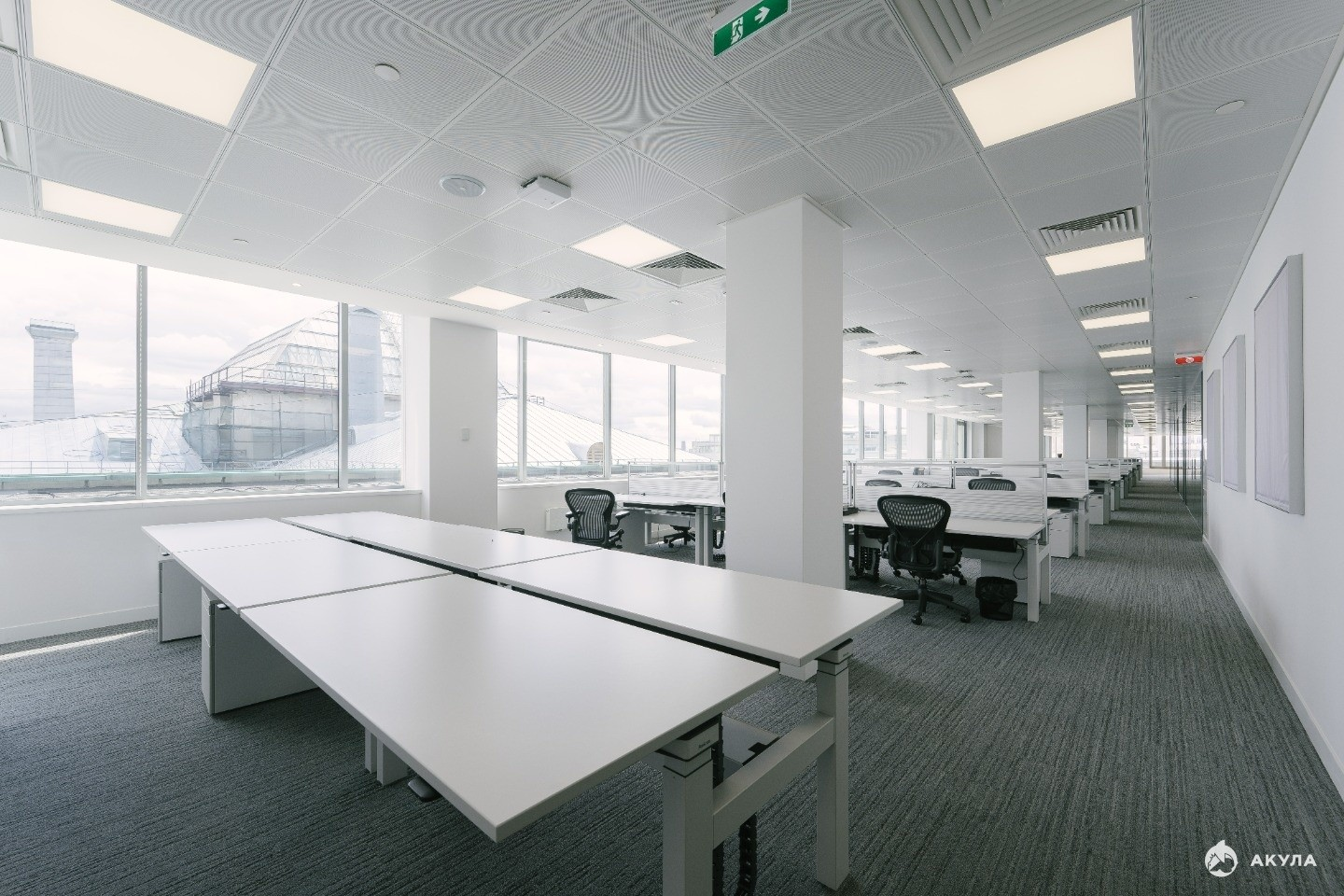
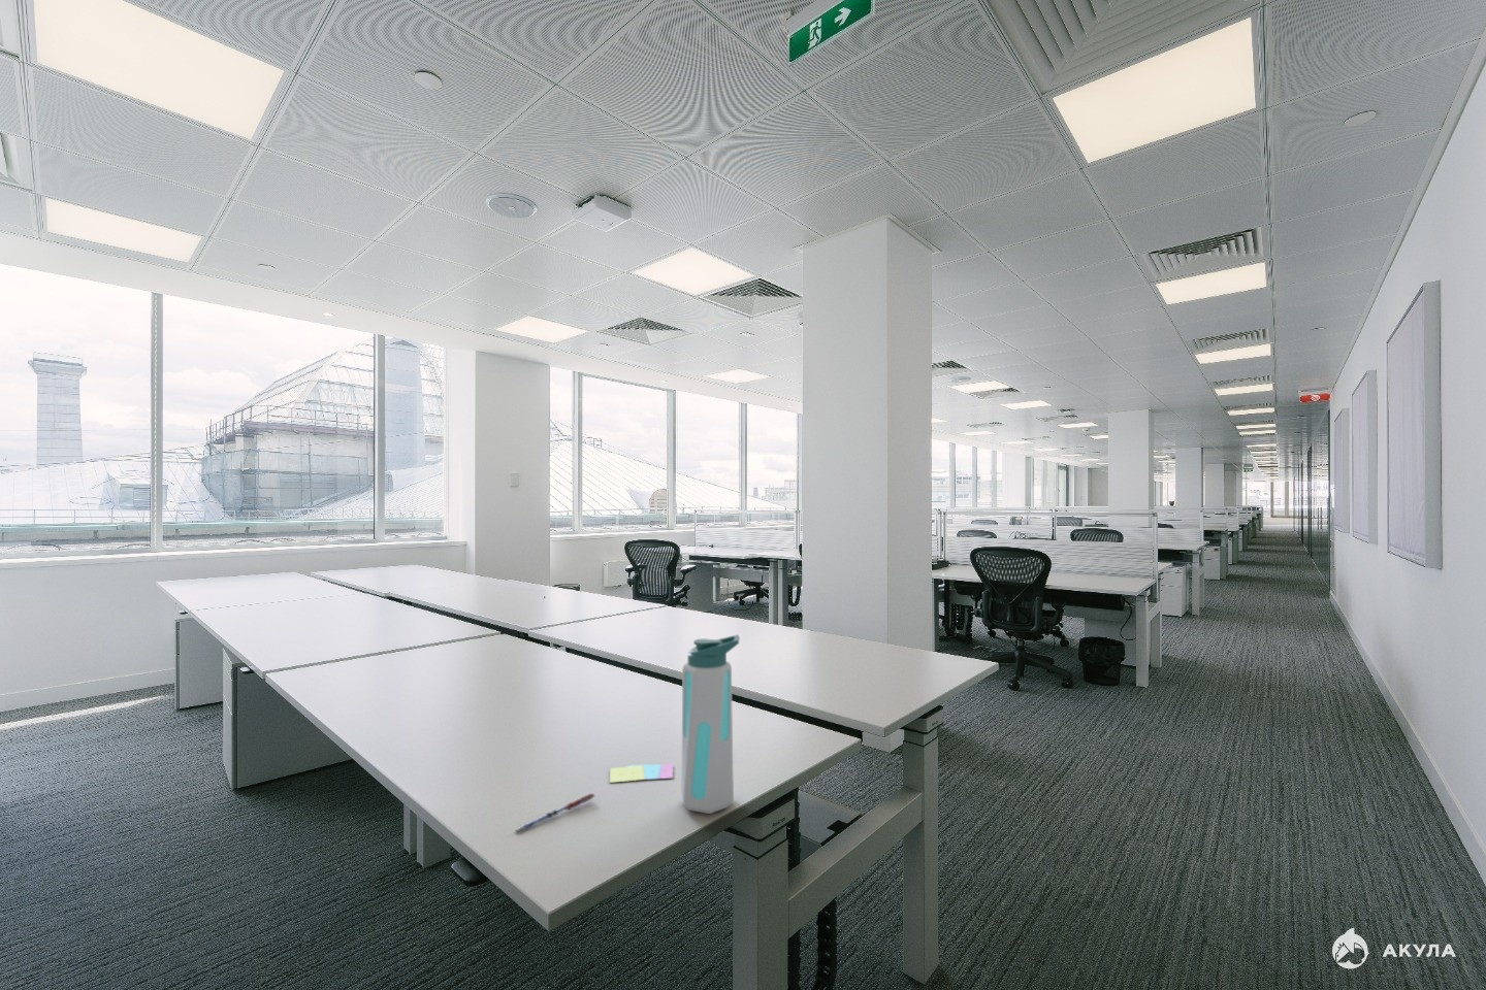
+ sticky notes (641, 771)
+ water bottle (711, 719)
+ pen (556, 811)
